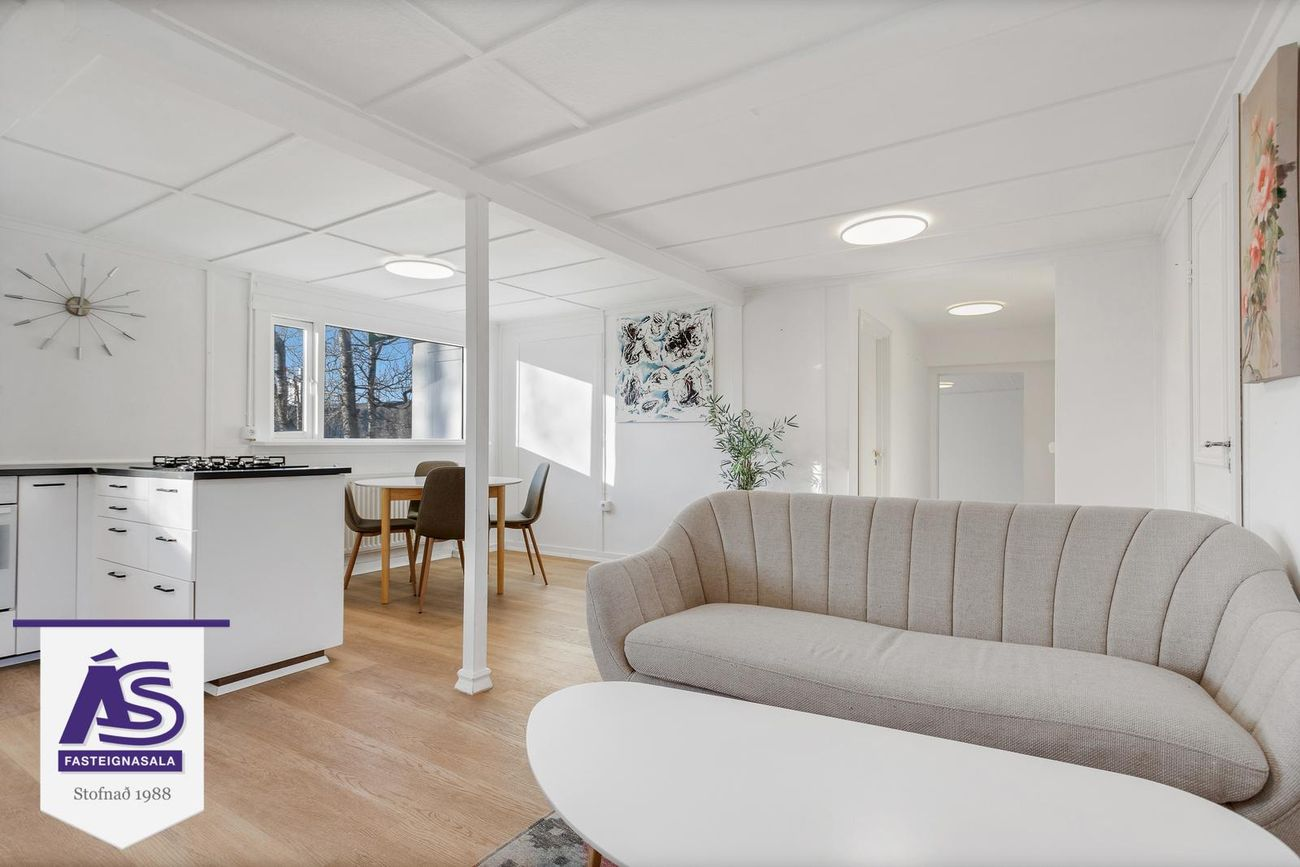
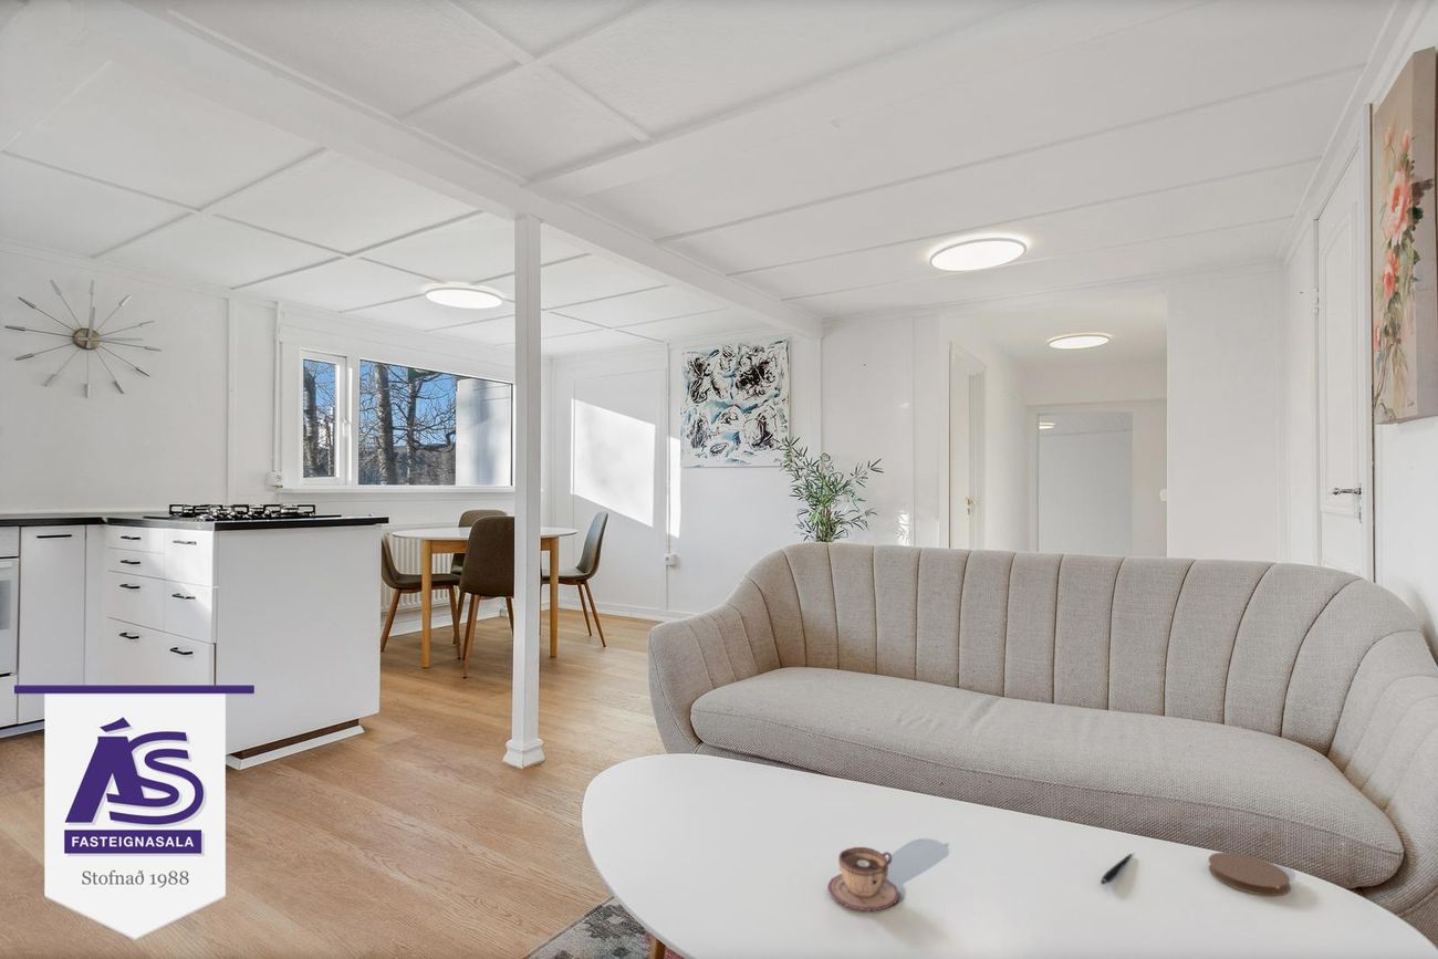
+ coaster (1248, 873)
+ pen (1117, 867)
+ teacup (863, 875)
